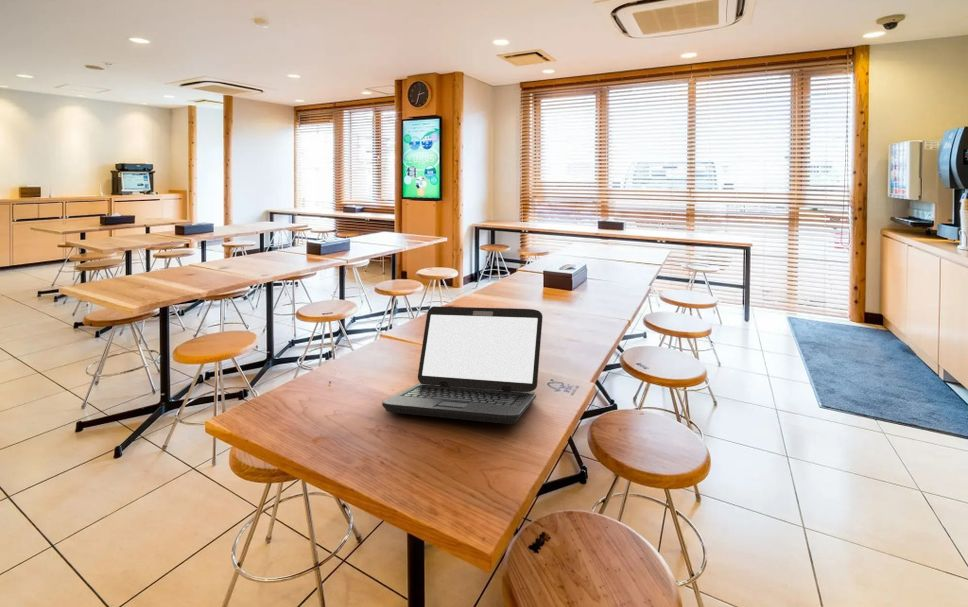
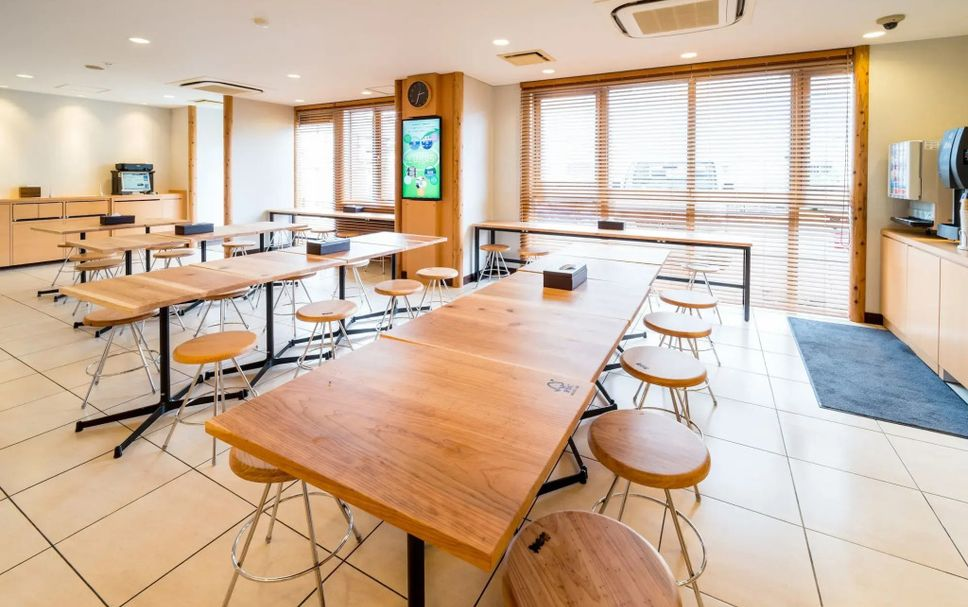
- laptop (466, 357)
